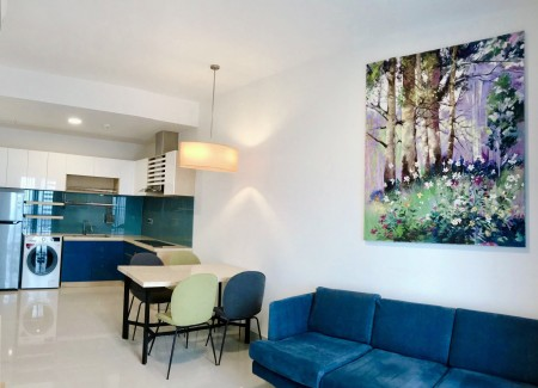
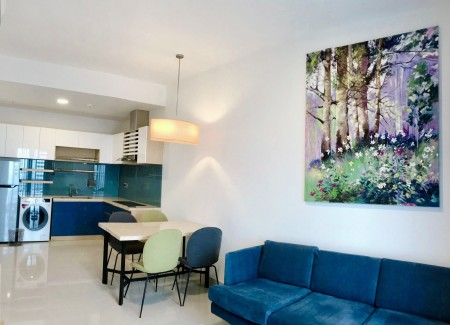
+ waste bin (15, 237)
